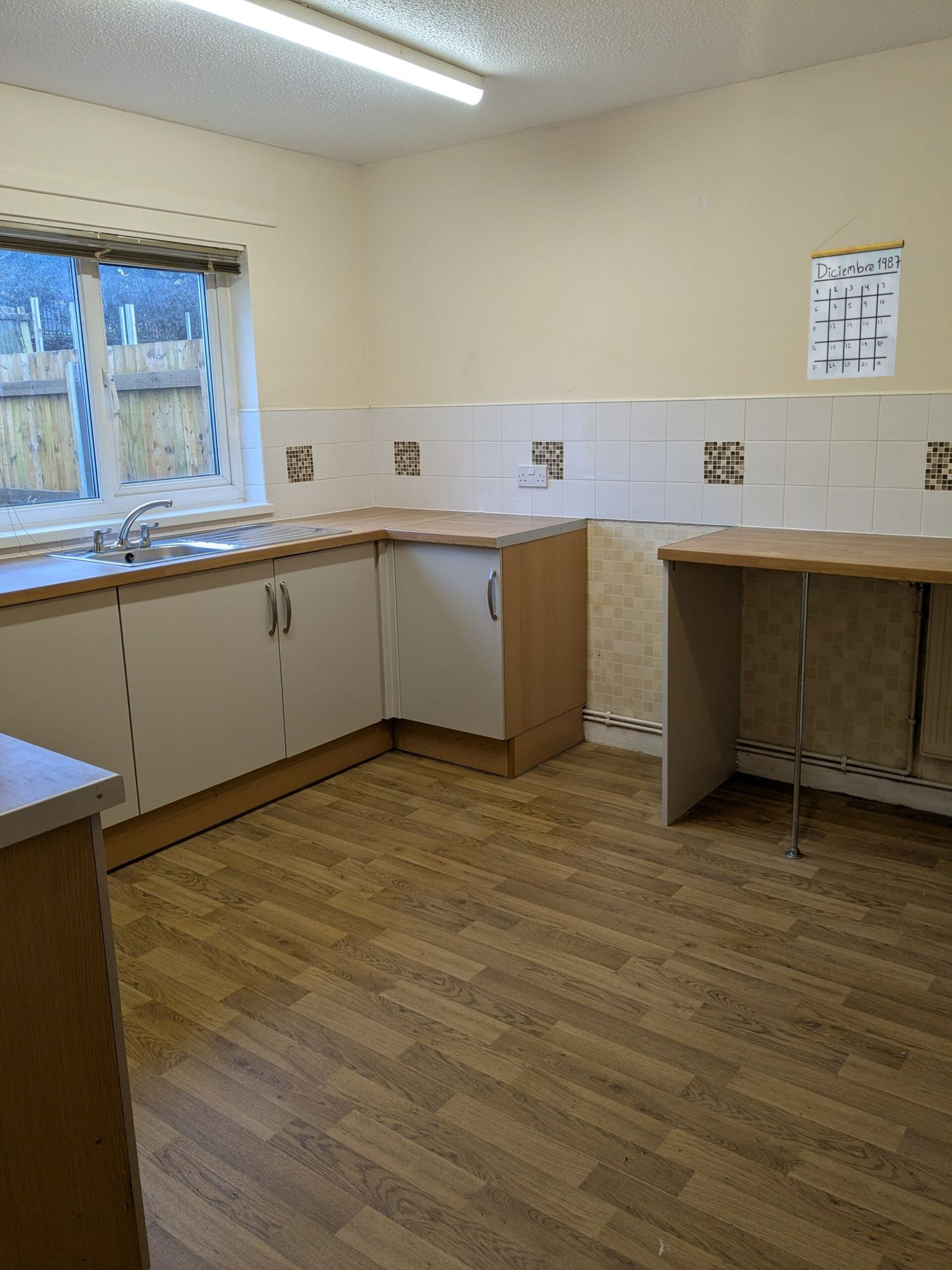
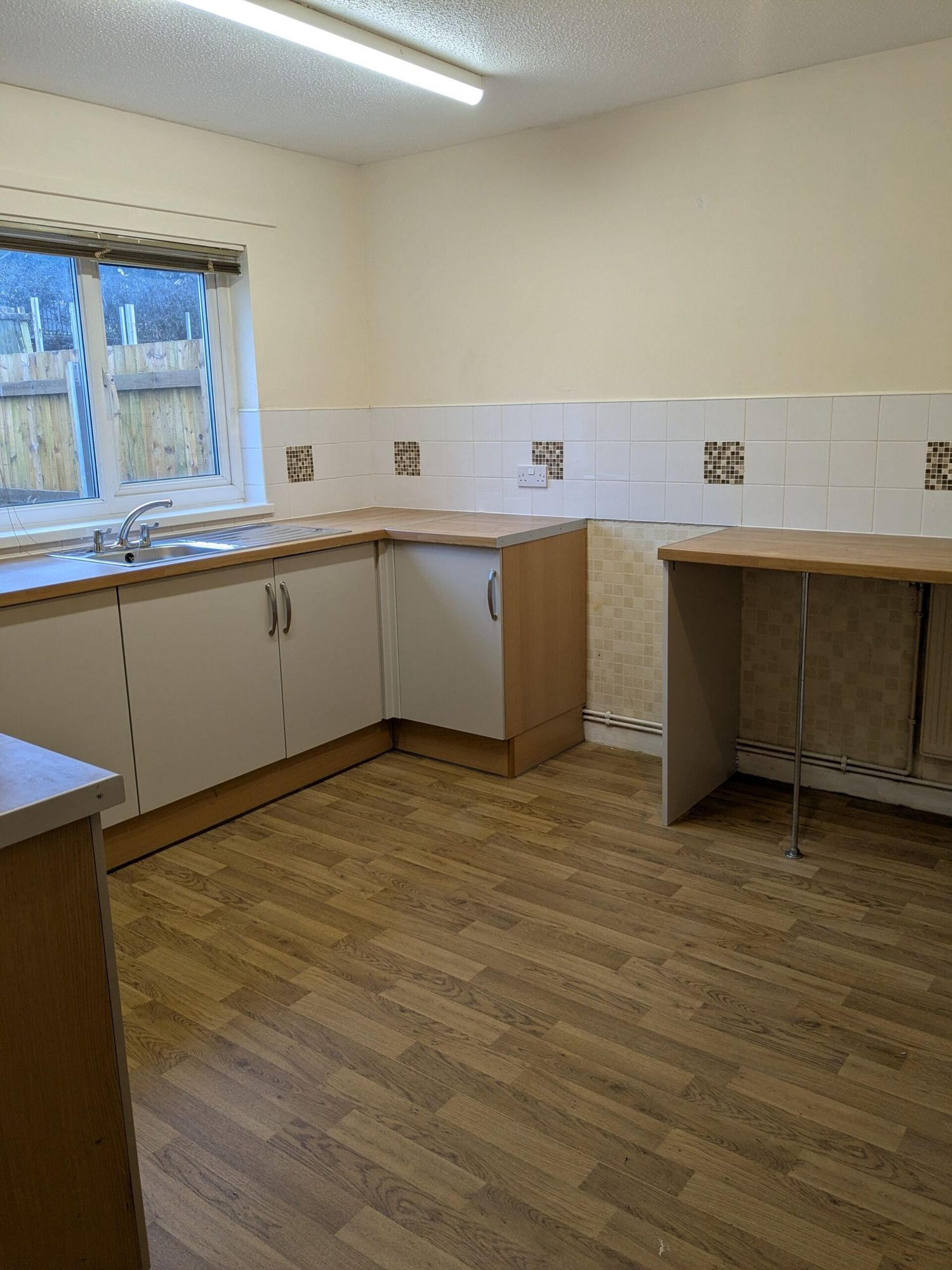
- calendar (854, 297)
